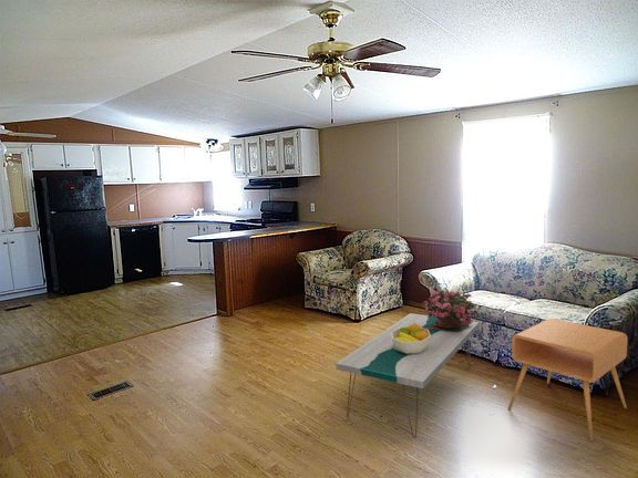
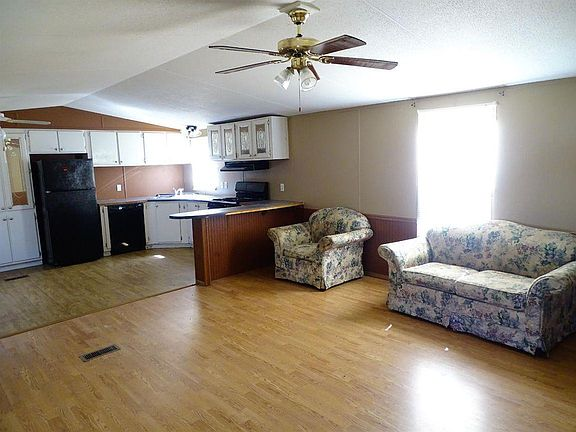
- potted flower (450, 308)
- coffee table (415, 364)
- fruit bowl (410, 336)
- side table (567, 371)
